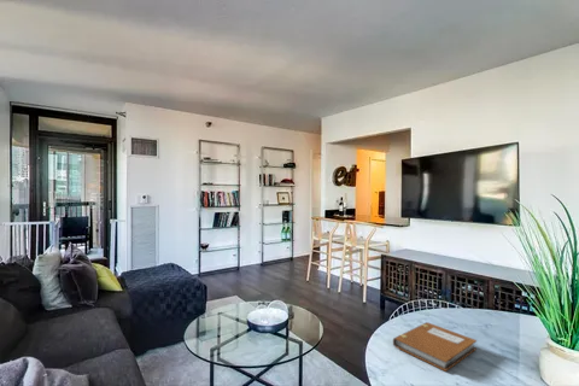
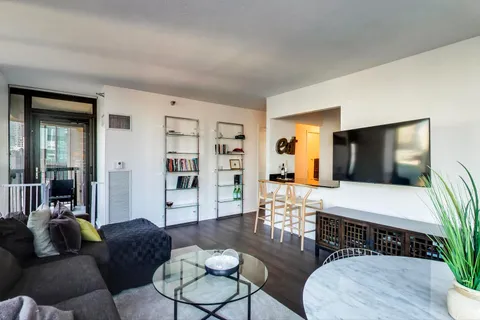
- notebook (434, 341)
